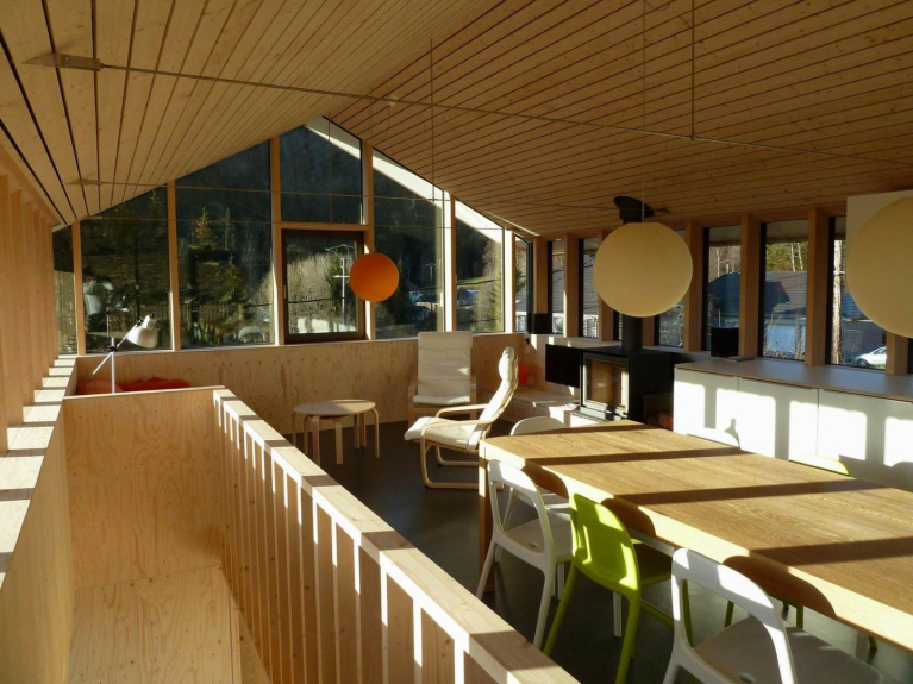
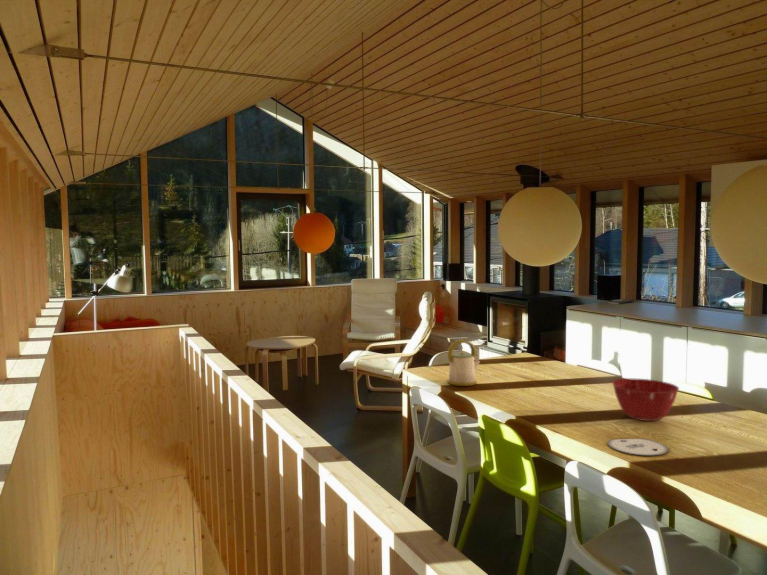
+ mixing bowl (644, 400)
+ plate (637, 445)
+ kettle (464, 361)
